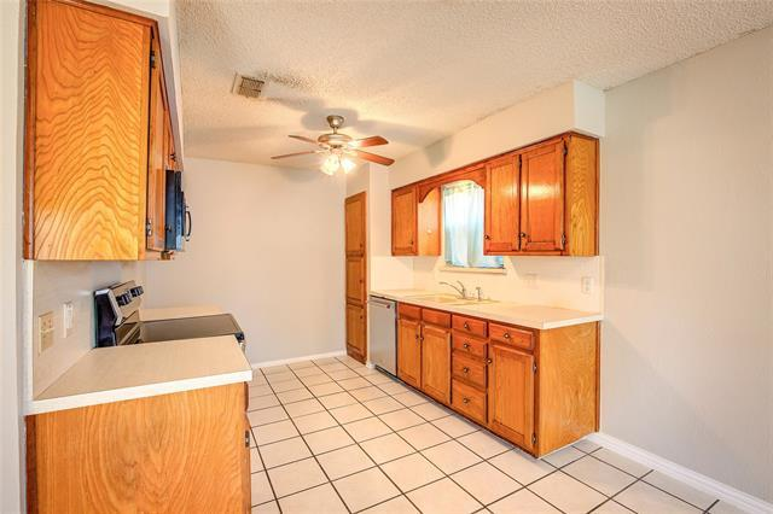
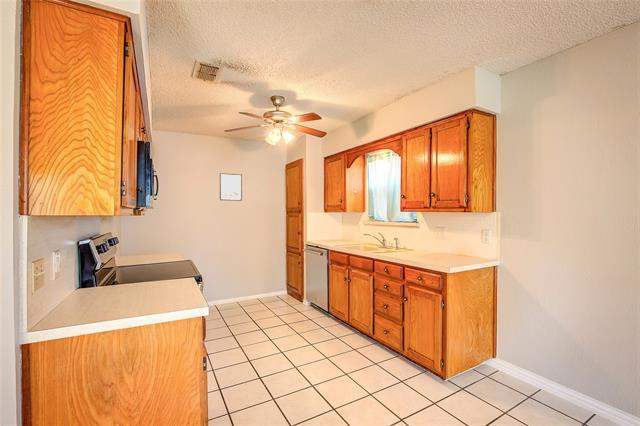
+ wall art (231, 187)
